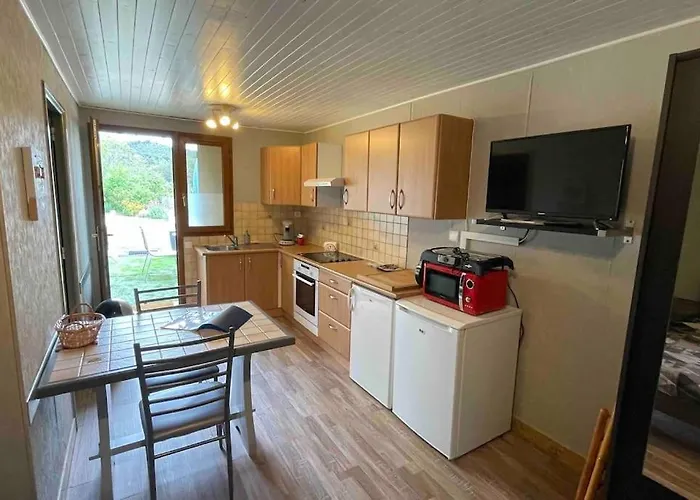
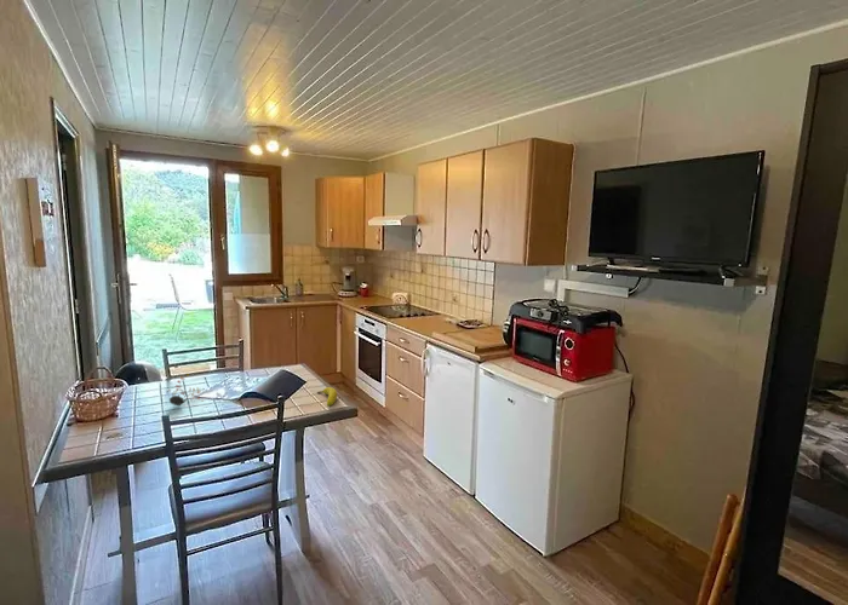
+ teapot (196, 387)
+ fruit (328, 393)
